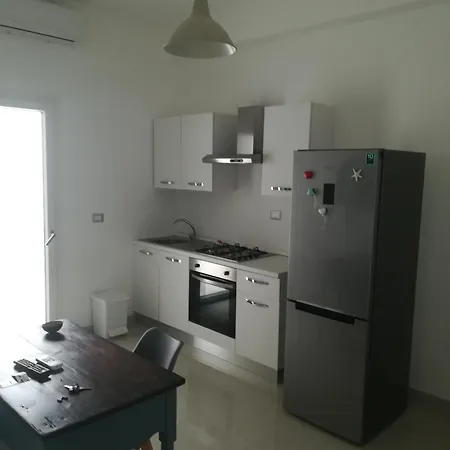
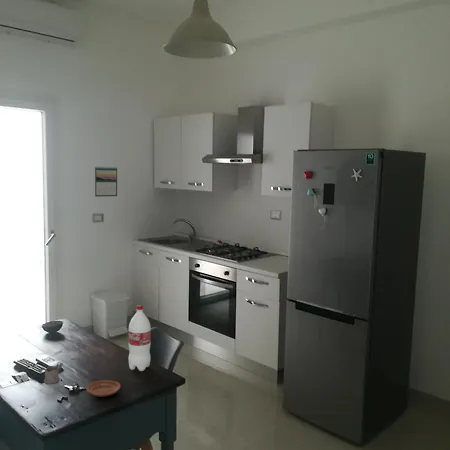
+ bottle (139, 337)
+ plate (103, 390)
+ calendar (106, 181)
+ tea glass holder (53, 370)
